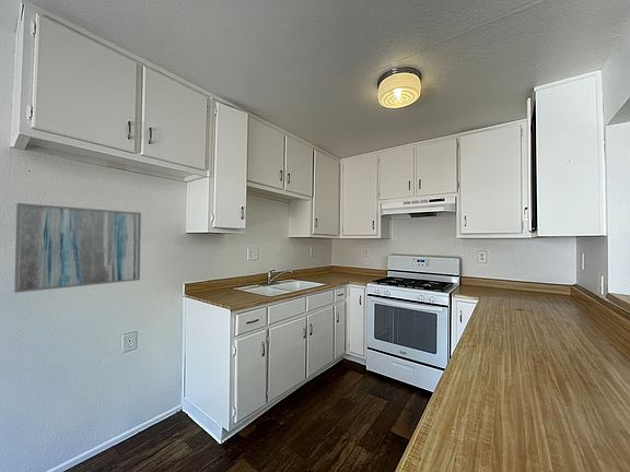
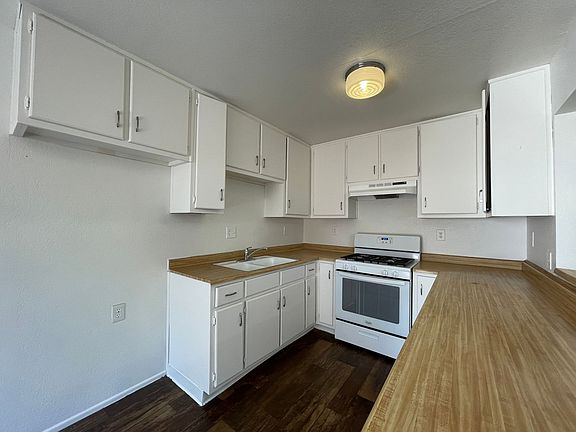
- wall art (86, 246)
